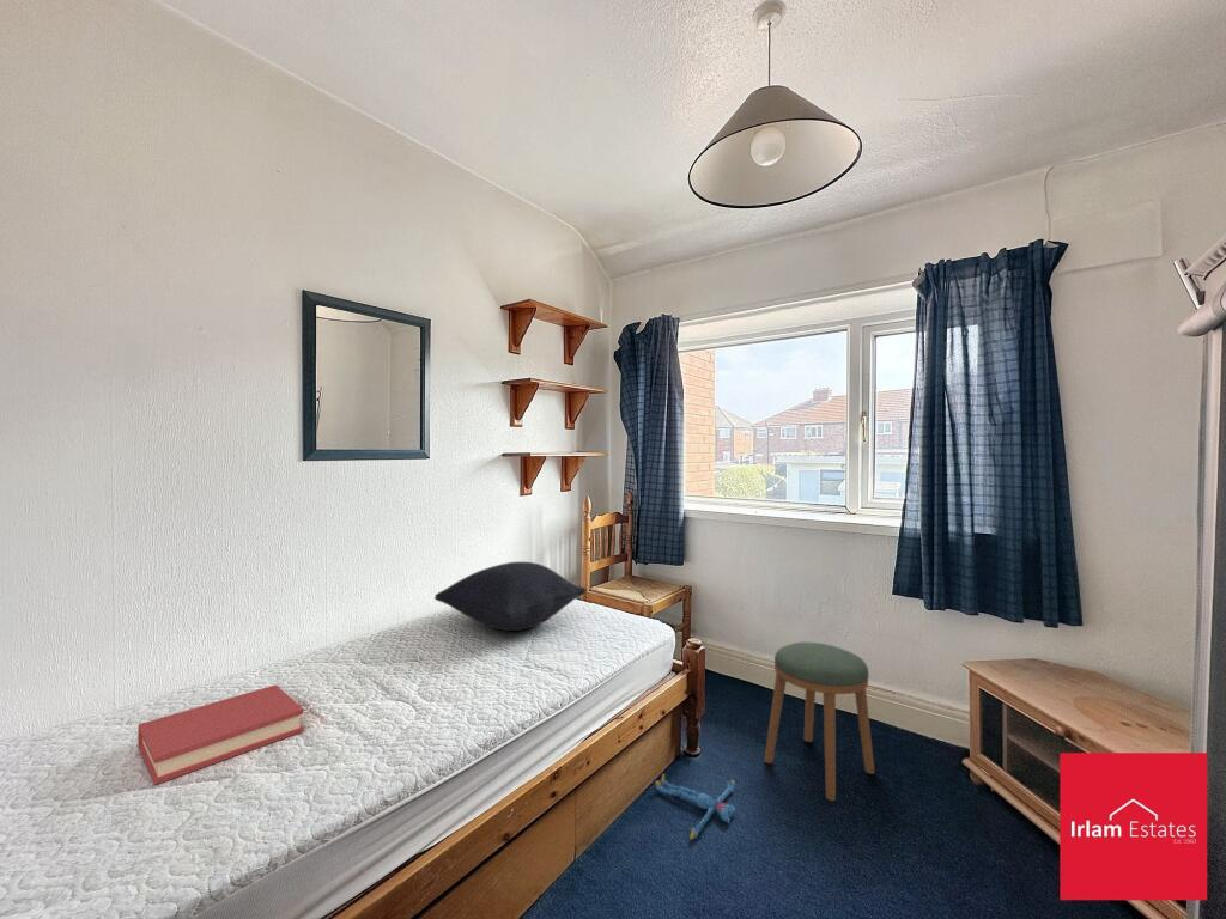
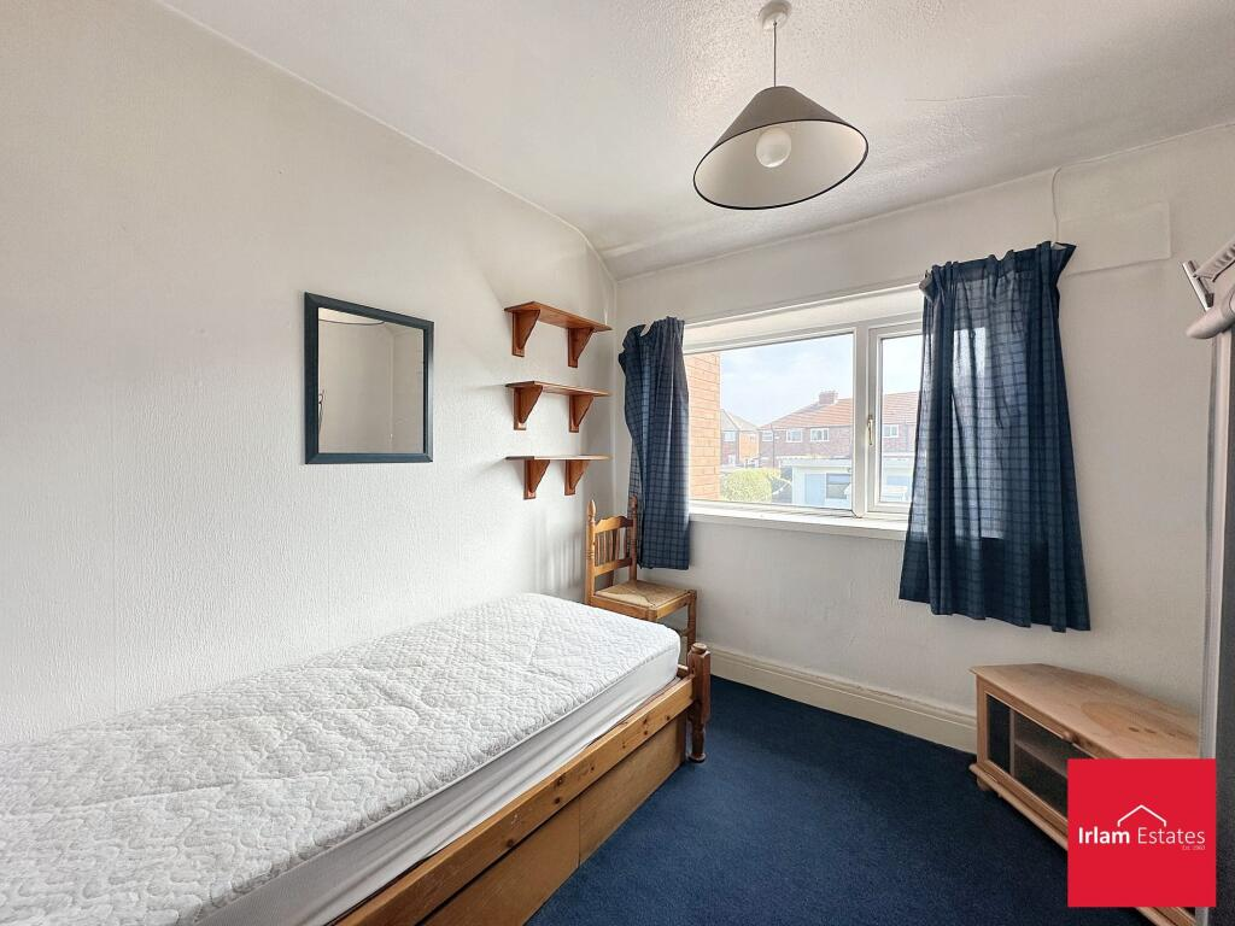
- stool (824, 708)
- pillow (511, 594)
- hardback book (223, 726)
- plush toy (694, 797)
